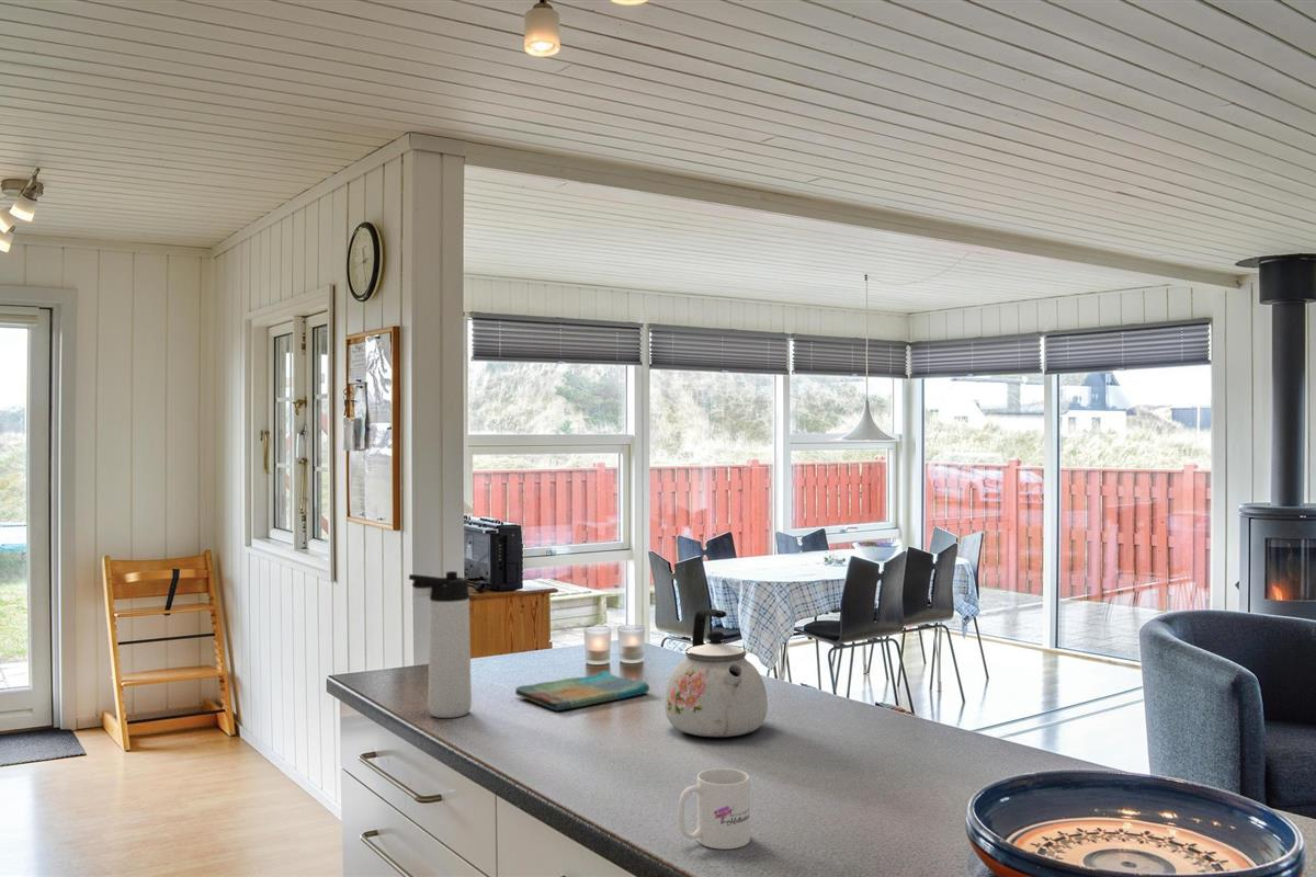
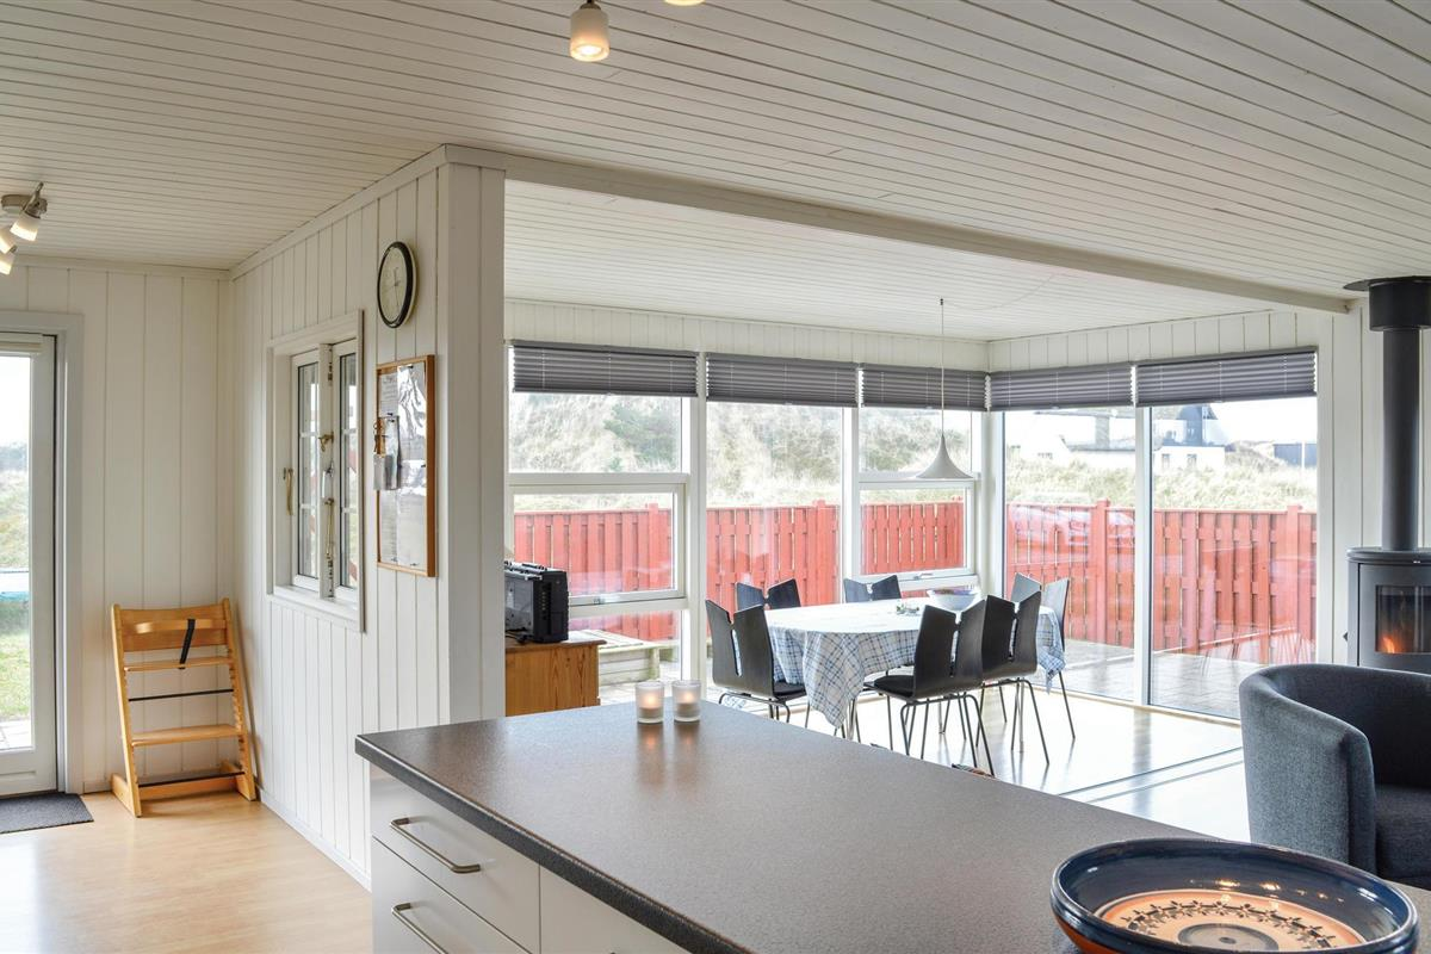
- thermos bottle (440, 643)
- dish towel (582, 688)
- kettle (716, 669)
- mug (713, 809)
